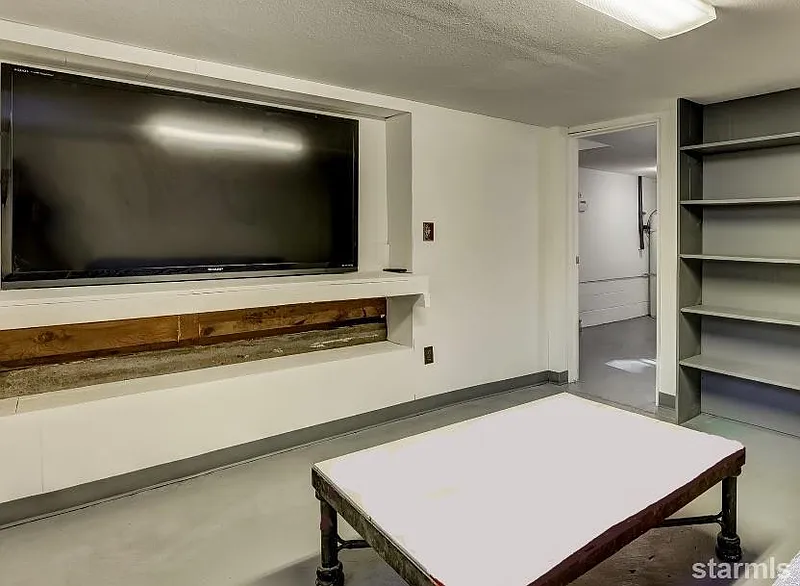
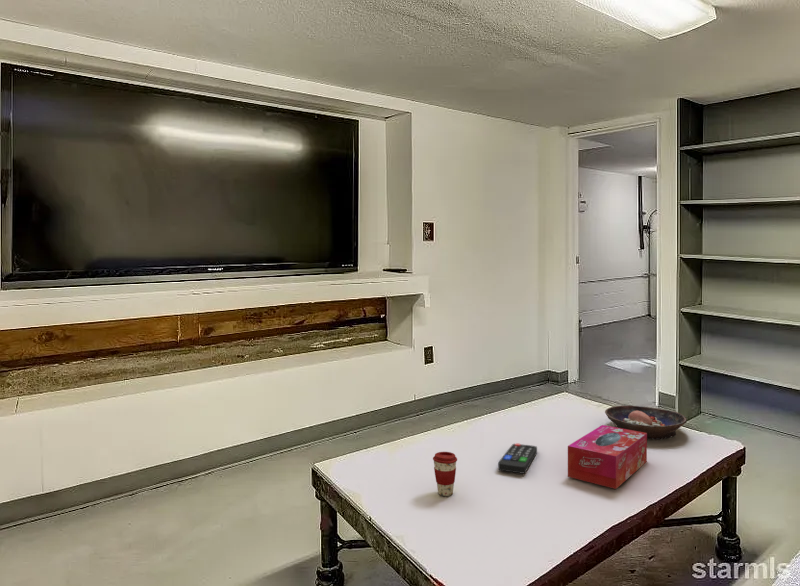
+ tissue box (608, 454)
+ bowl (644, 421)
+ remote control (518, 457)
+ coffee cup (445, 473)
